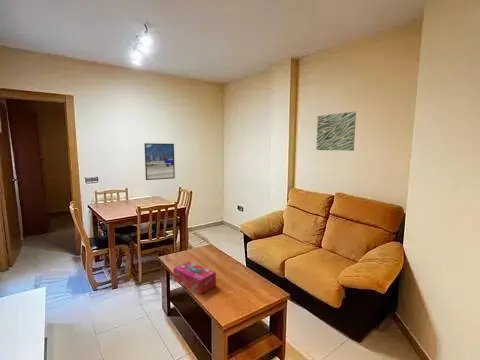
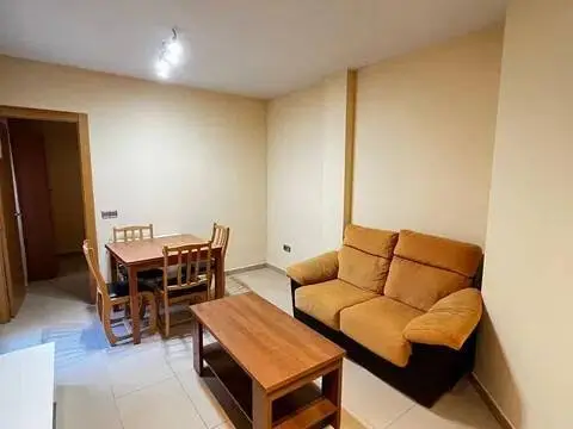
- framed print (160, 161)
- tissue box (194, 276)
- wall art (334, 132)
